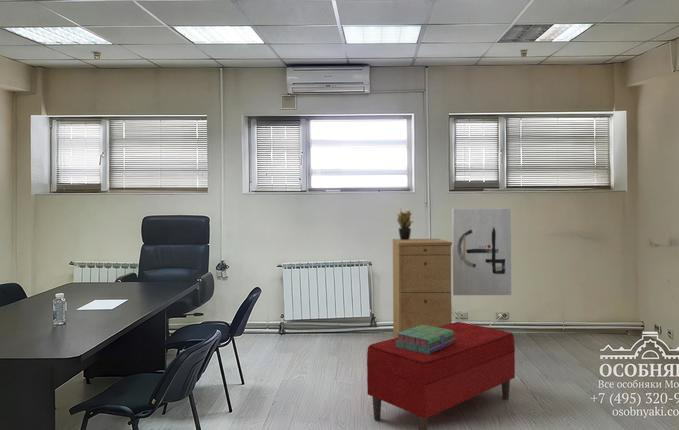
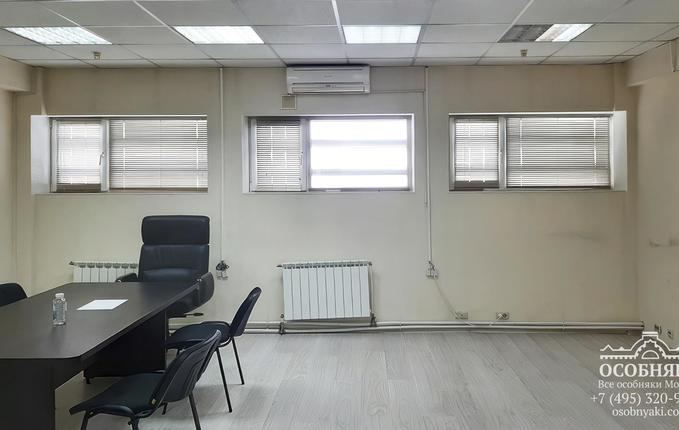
- filing cabinet (420, 290)
- stack of books (425, 338)
- wall art (481, 251)
- bench (444, 373)
- potted plant (405, 222)
